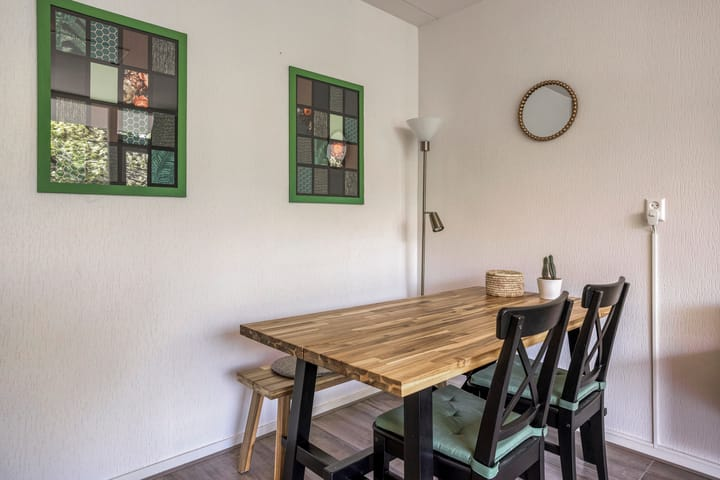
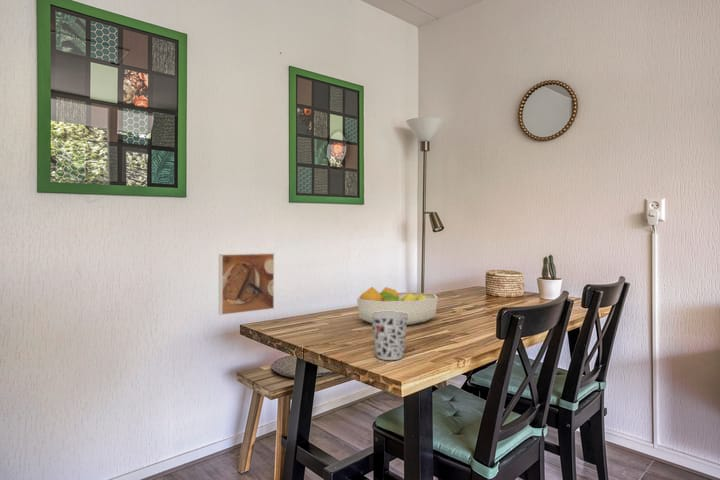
+ cup (389, 335)
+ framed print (247, 282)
+ fruit bowl (397, 303)
